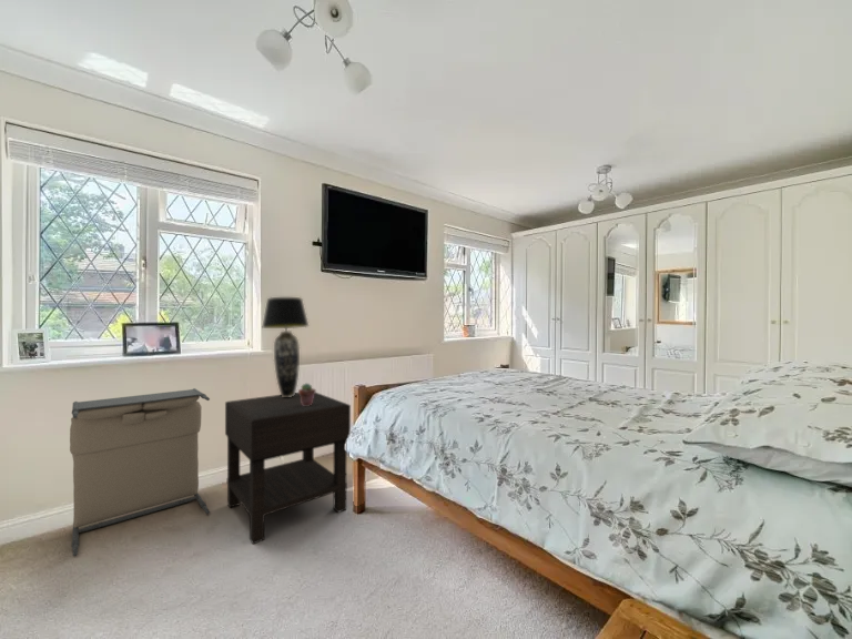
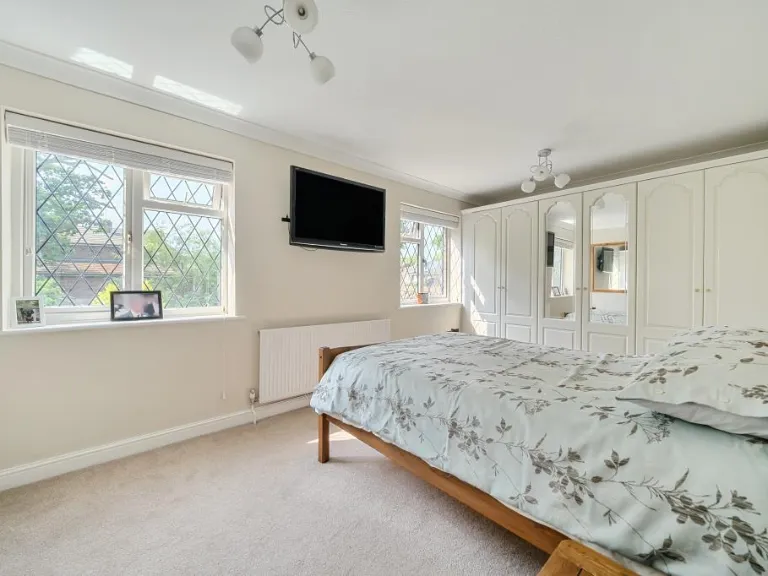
- laundry hamper (144, 459)
- nightstand (286, 454)
- potted succulent (306, 393)
- table lamp (287, 347)
